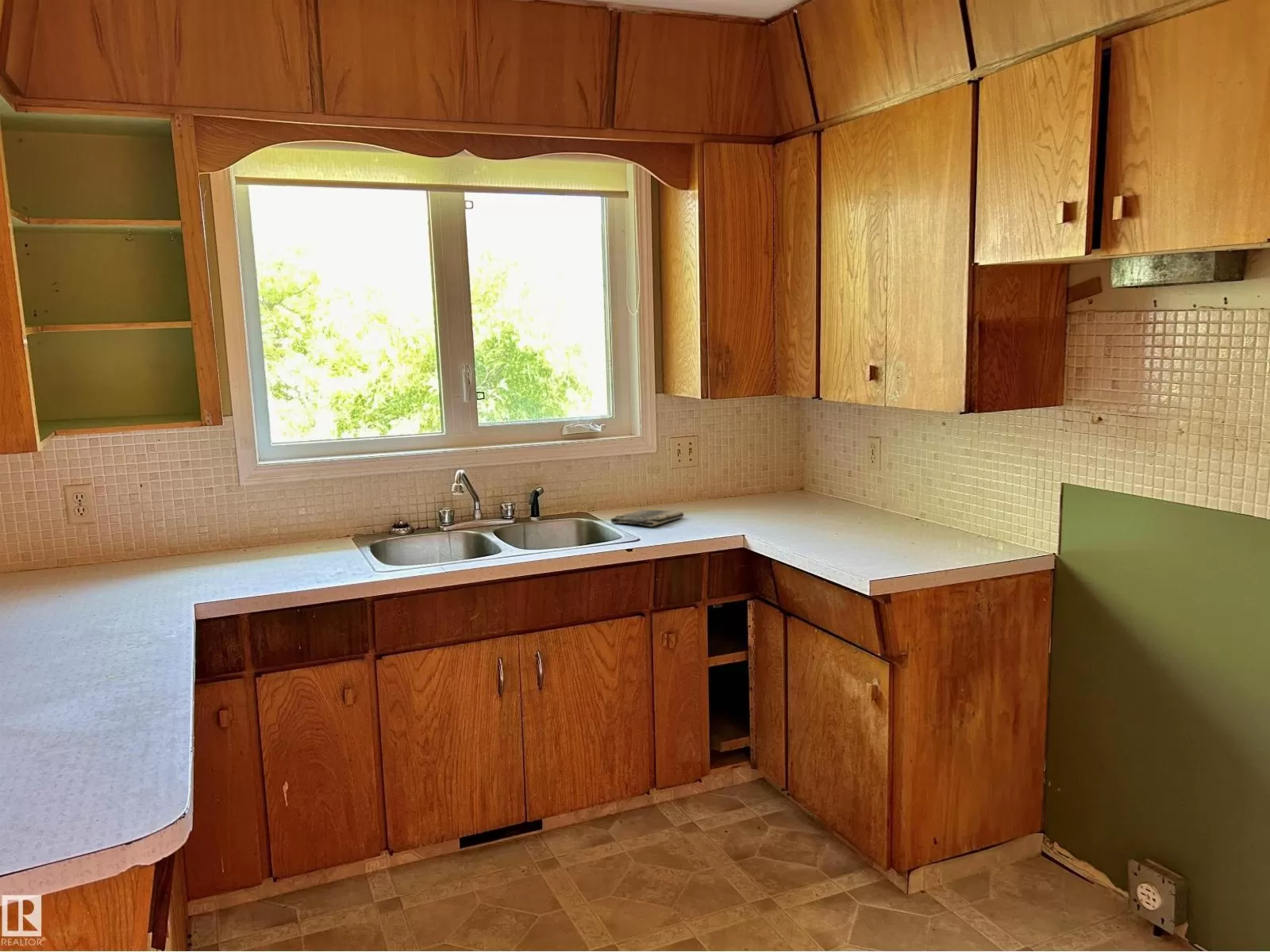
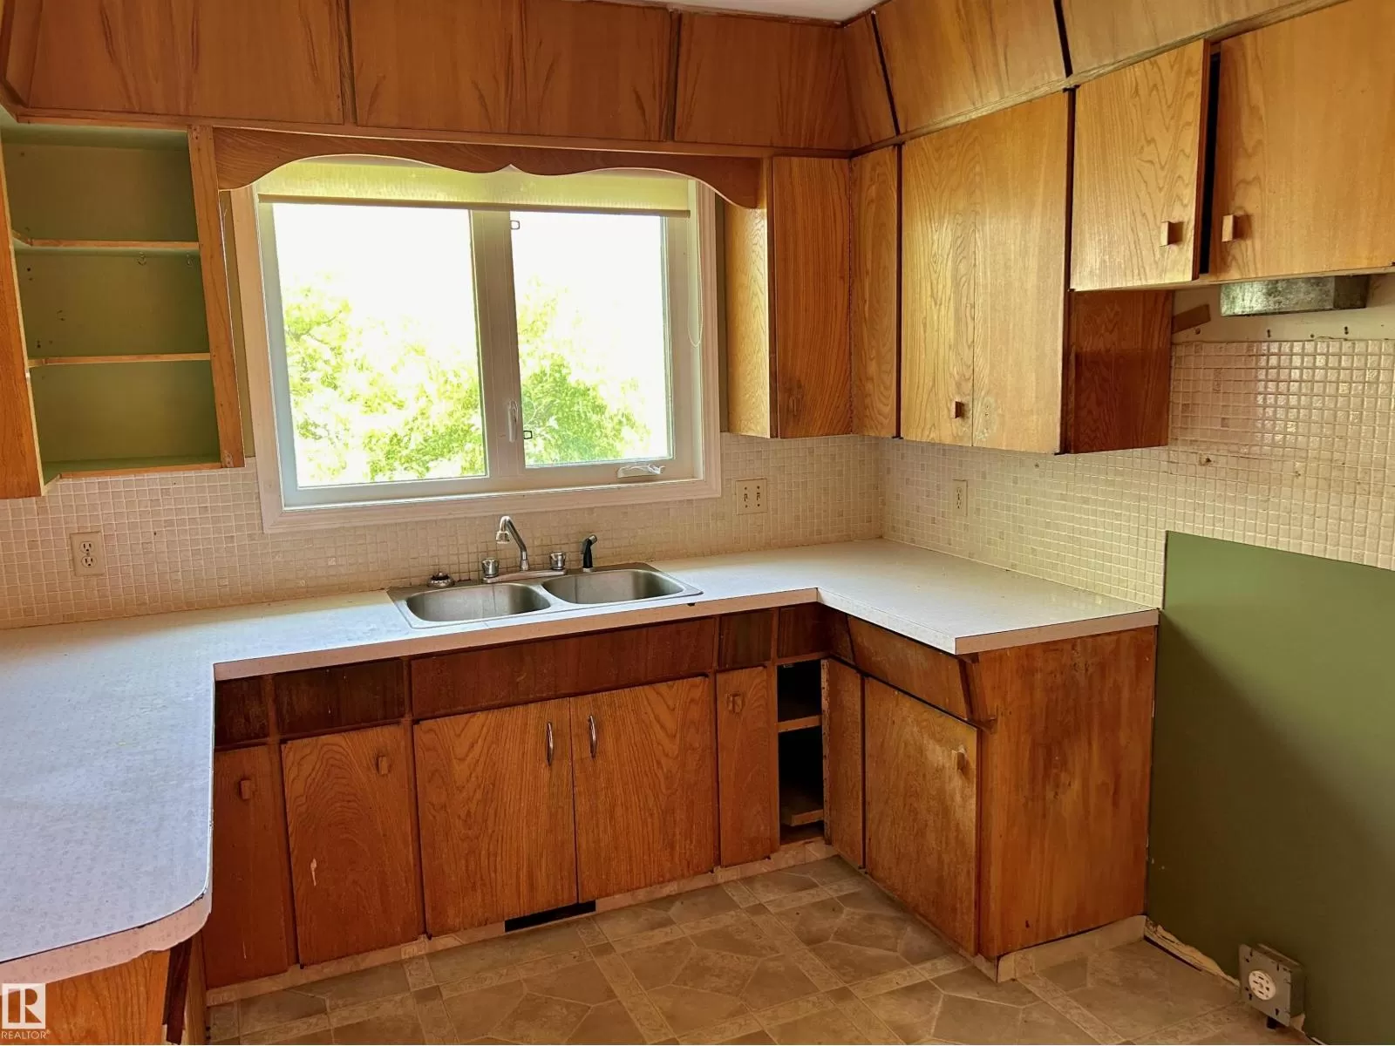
- dish towel (647, 516)
